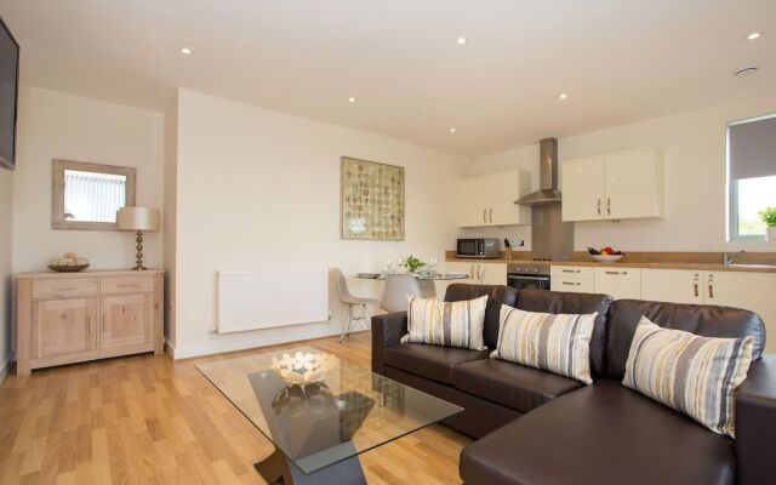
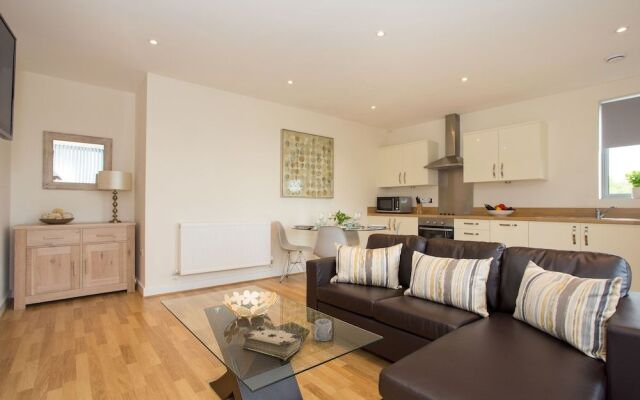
+ mug (321, 330)
+ book (272, 340)
